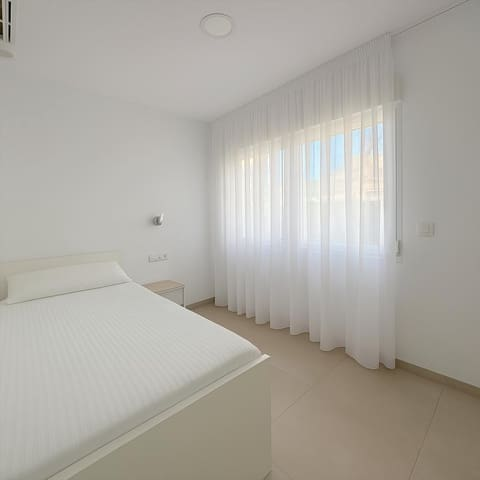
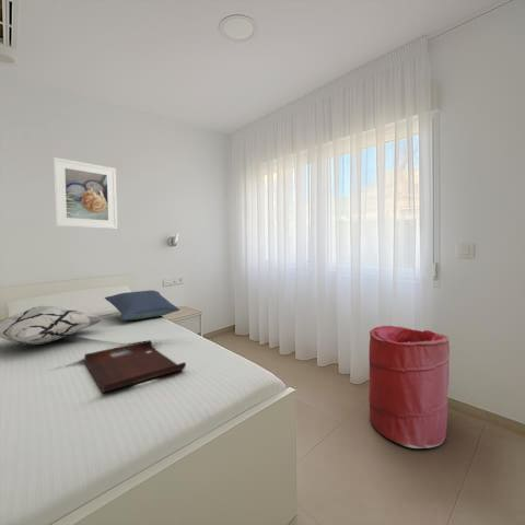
+ serving tray (132, 362)
+ laundry hamper (407, 377)
+ pillow (142, 304)
+ decorative pillow (44, 324)
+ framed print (88, 195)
